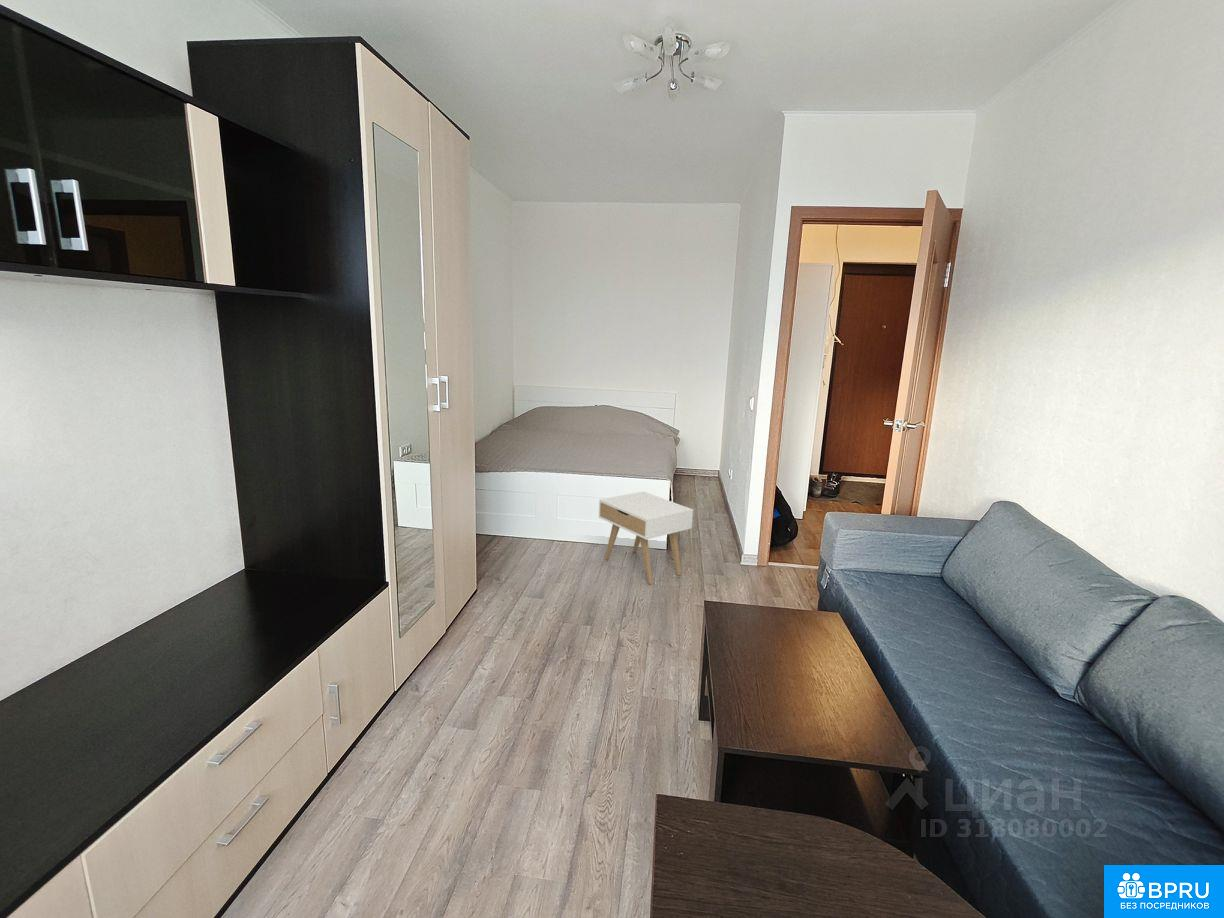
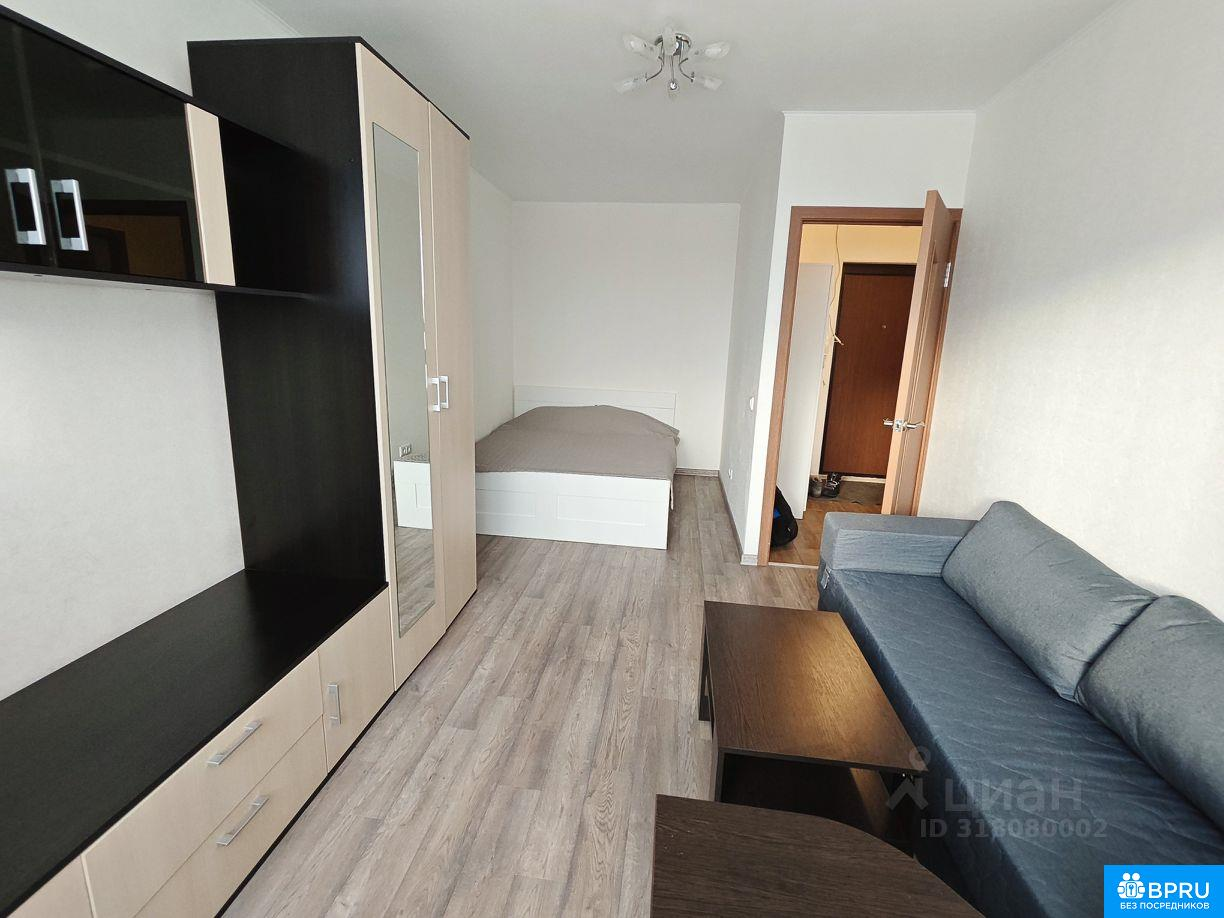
- nightstand (643, 535)
